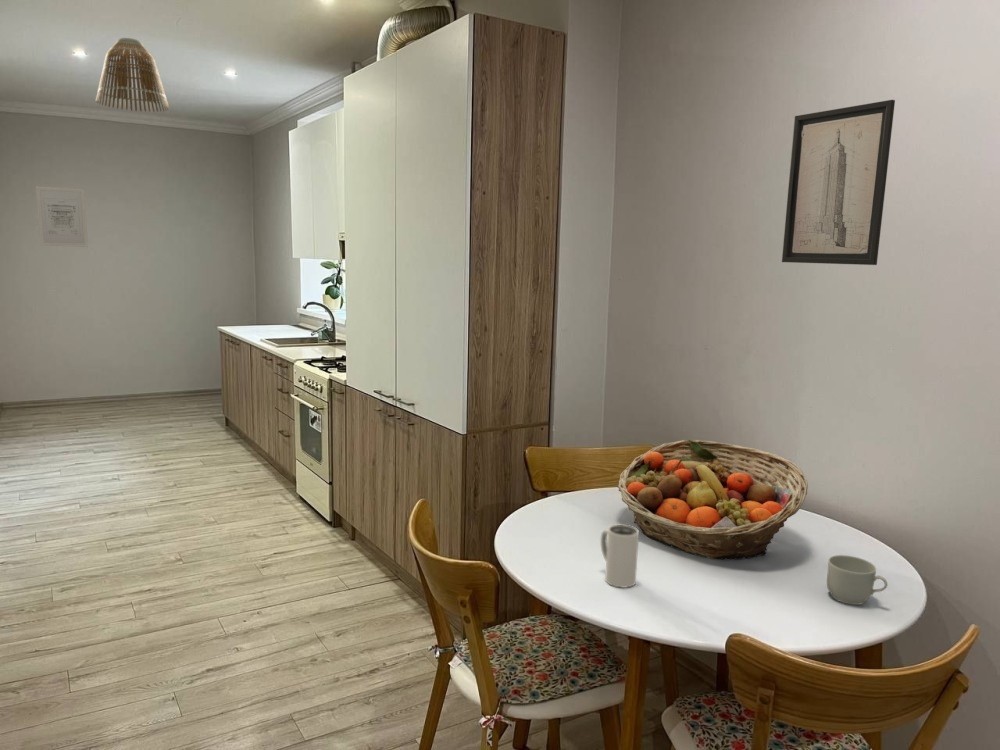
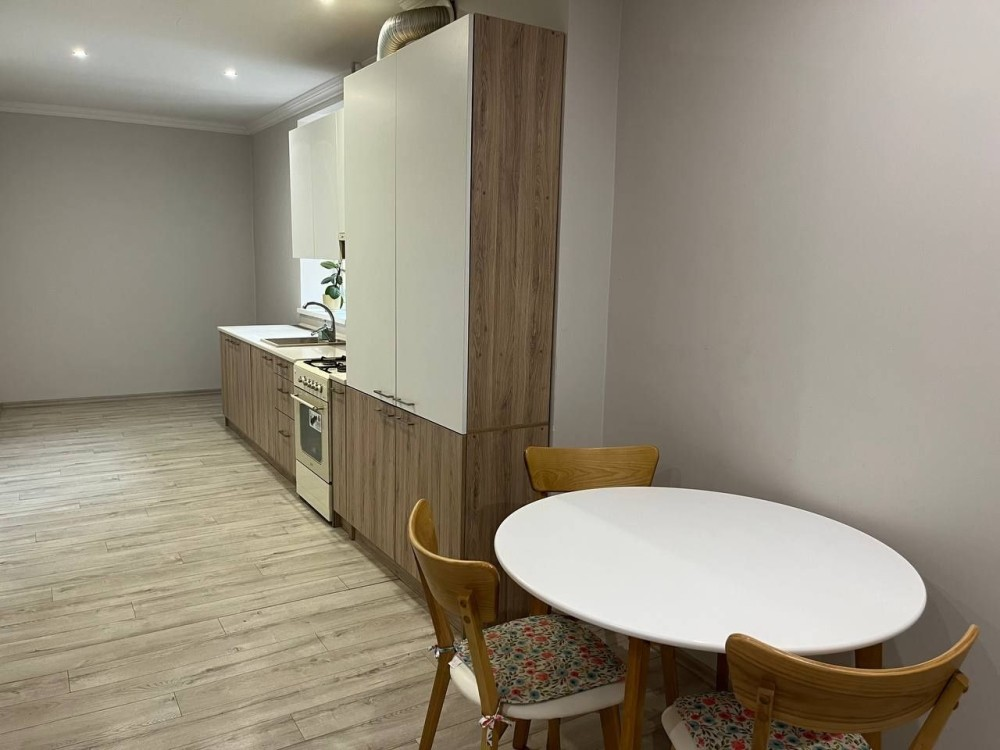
- fruit basket (707, 495)
- wall art (834, 187)
- wall art (62, 217)
- lamp shade (132, 73)
- mug (616, 552)
- mug (856, 582)
